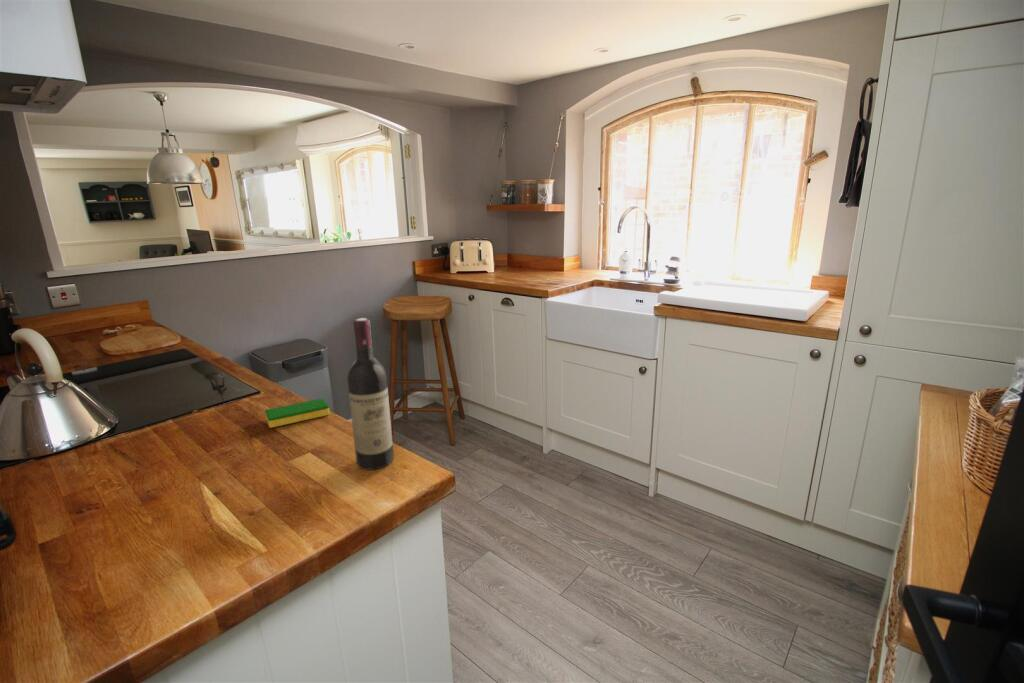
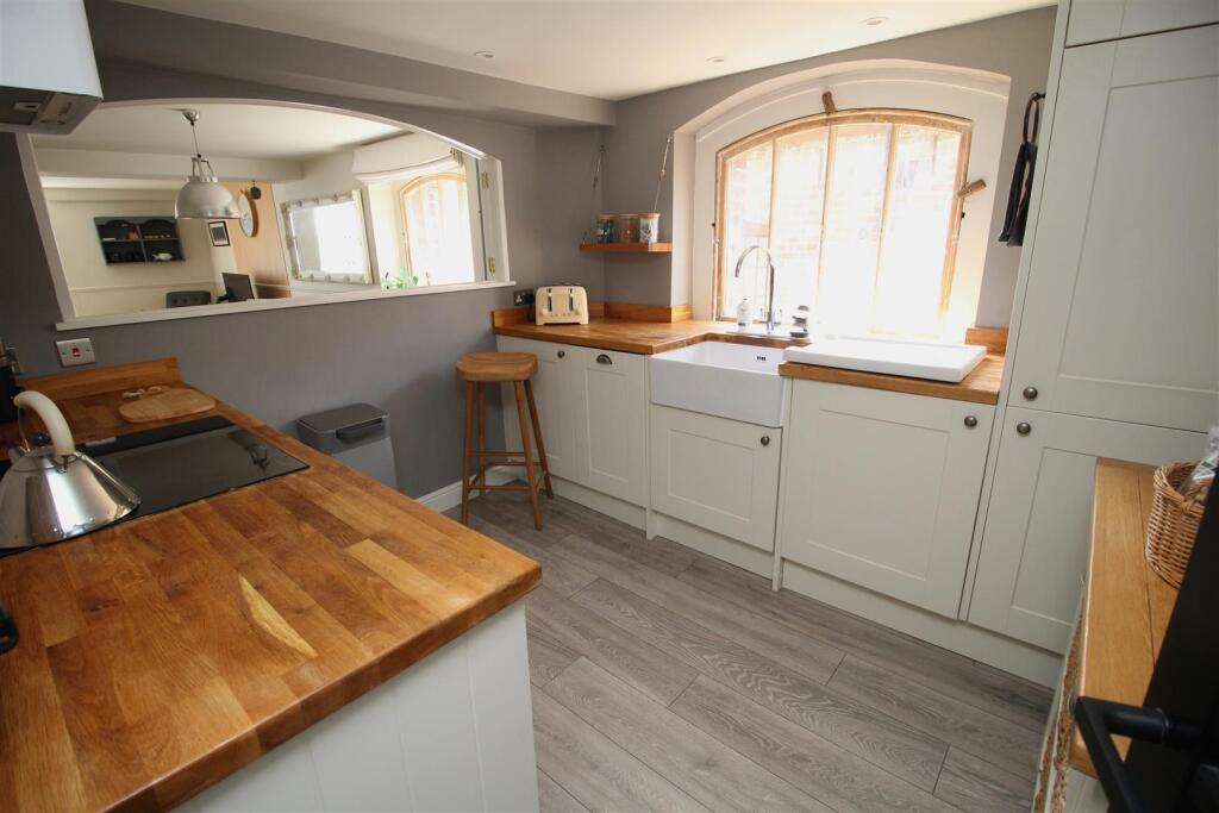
- wine bottle (368, 393)
- dish sponge (297, 412)
